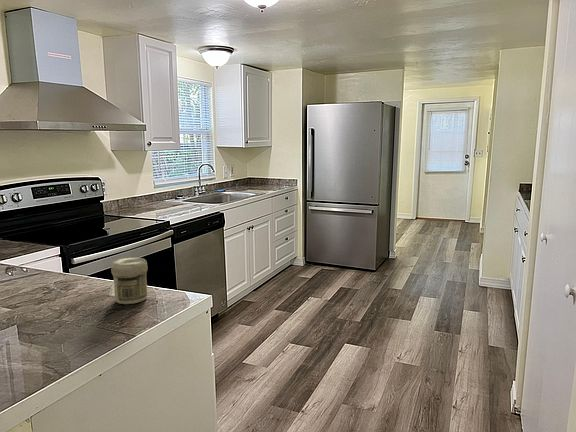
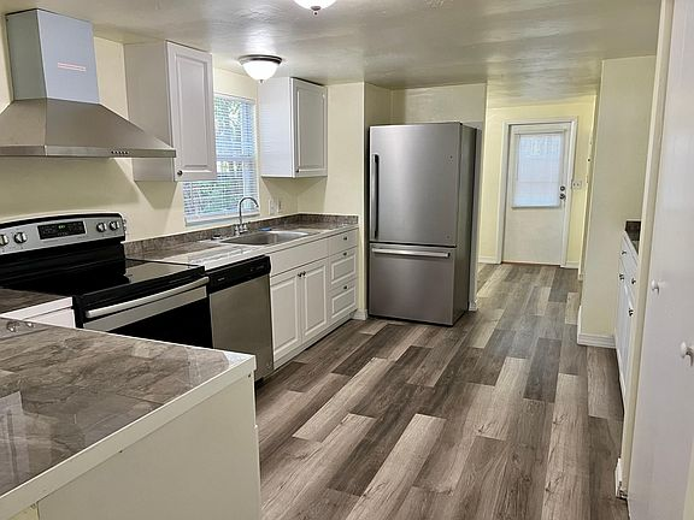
- jar (130, 280)
